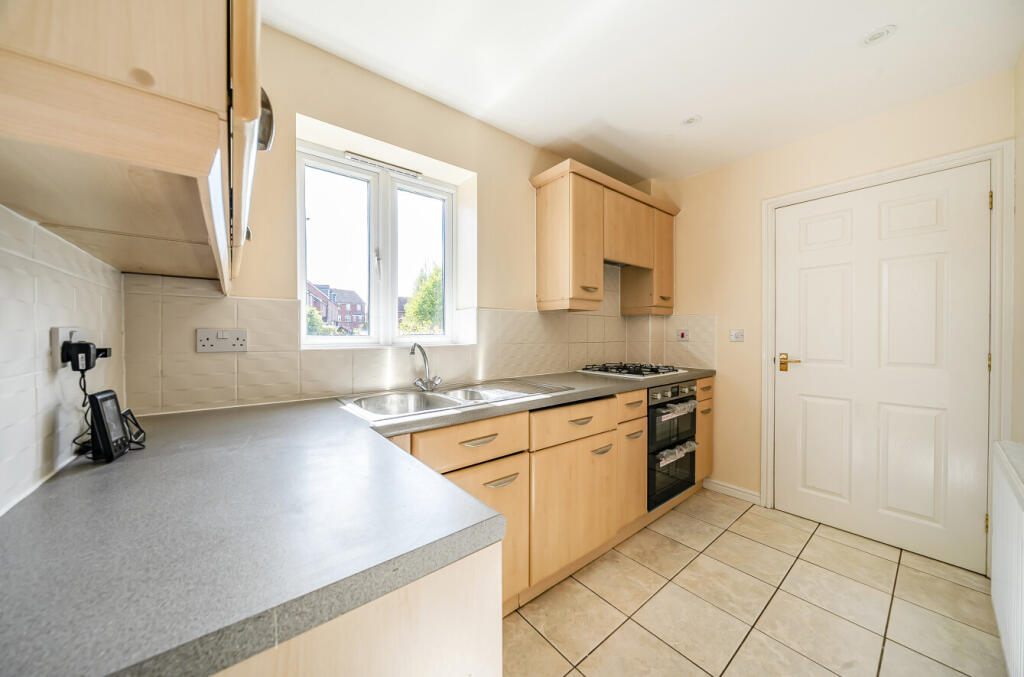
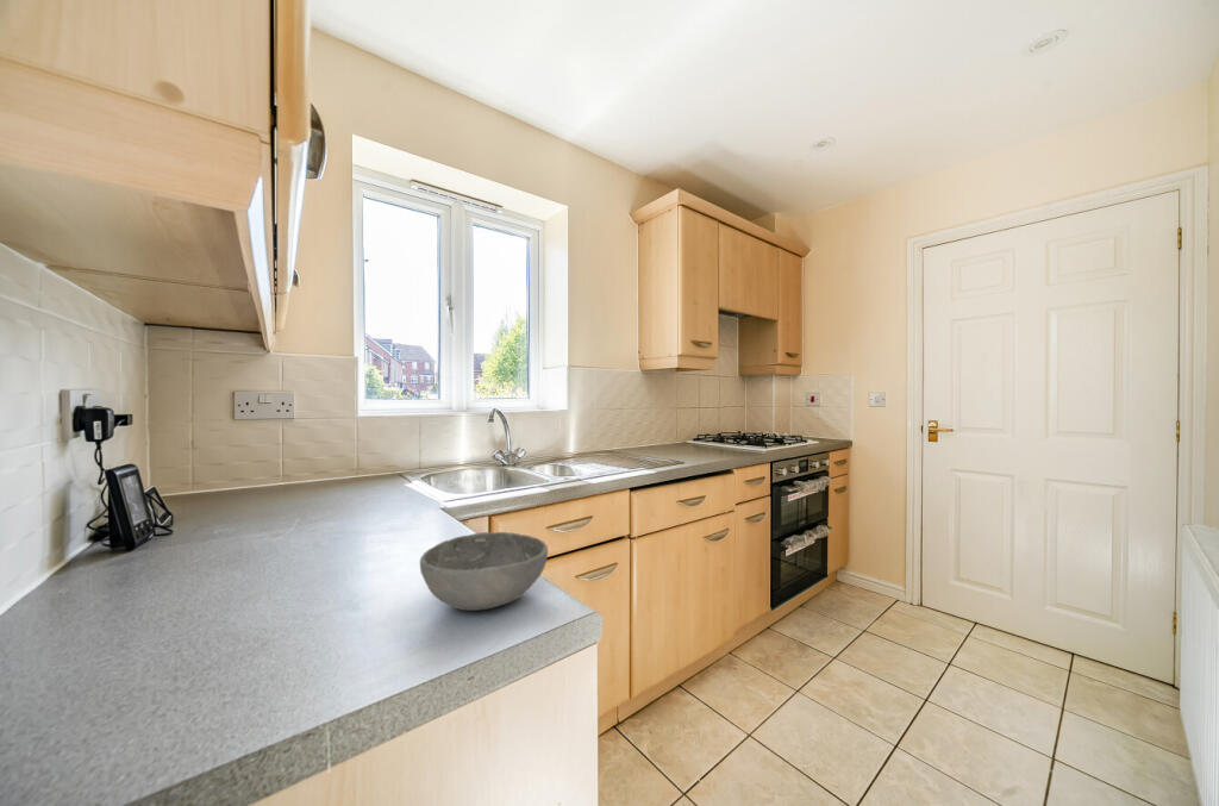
+ bowl (486, 573)
